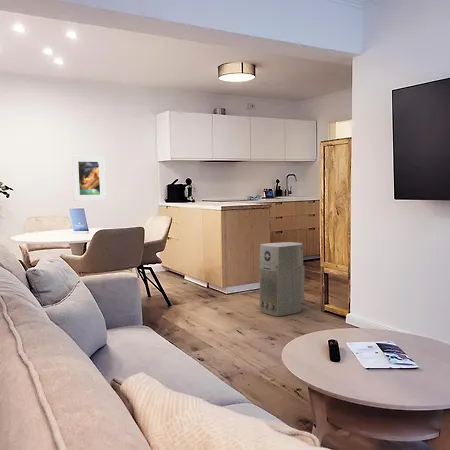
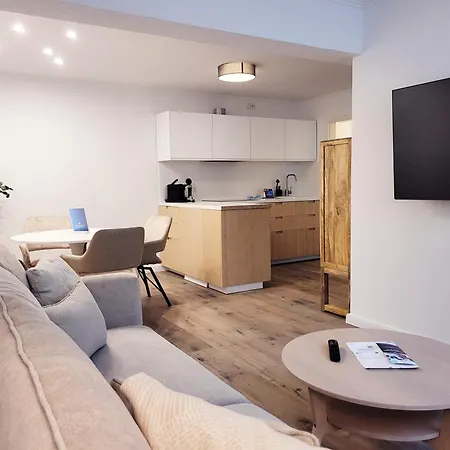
- air purifier (282, 277)
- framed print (89, 178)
